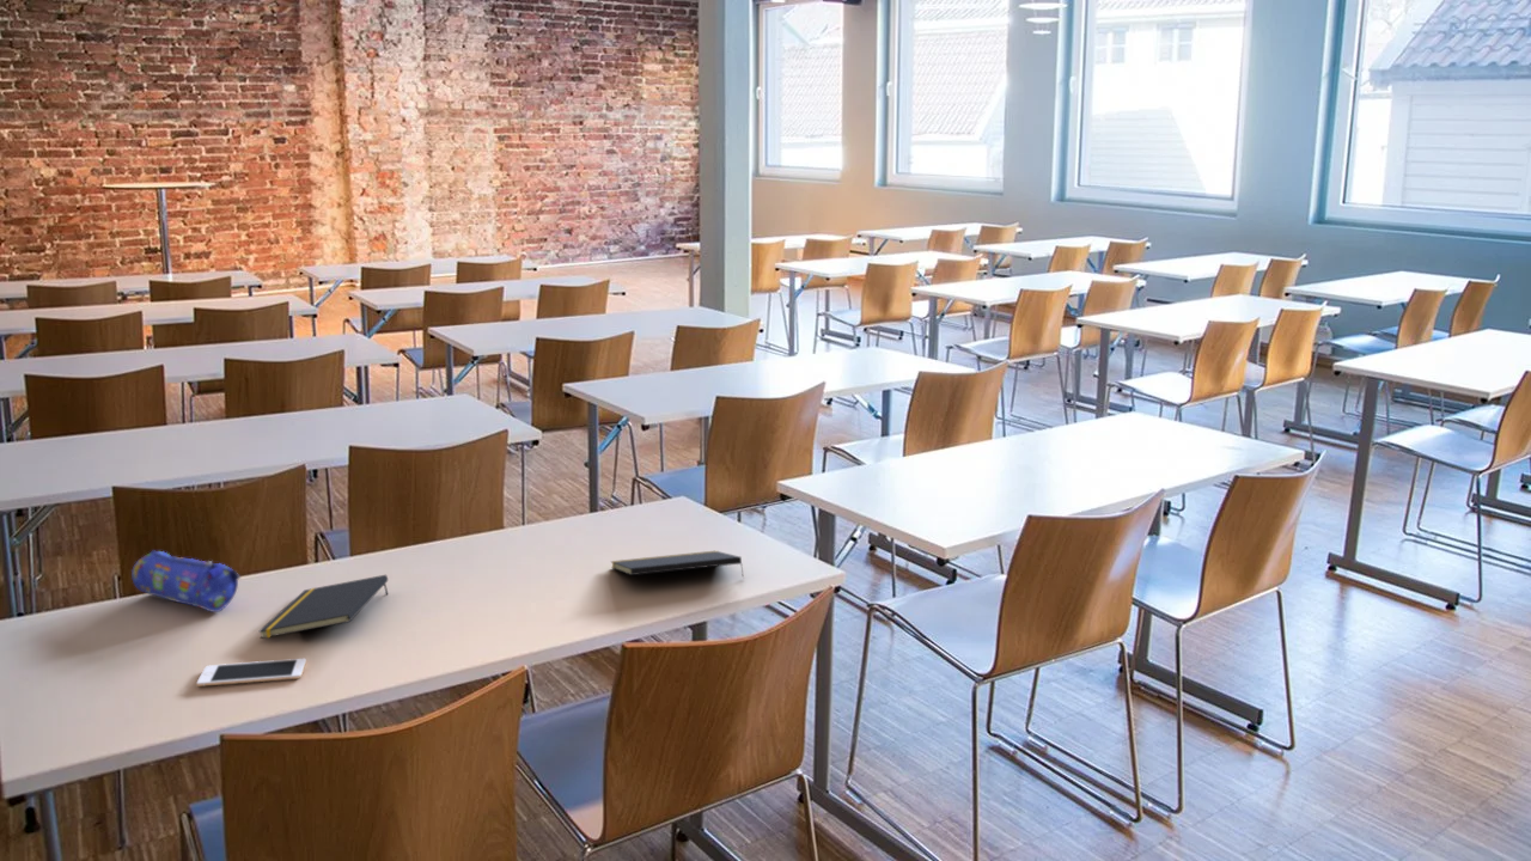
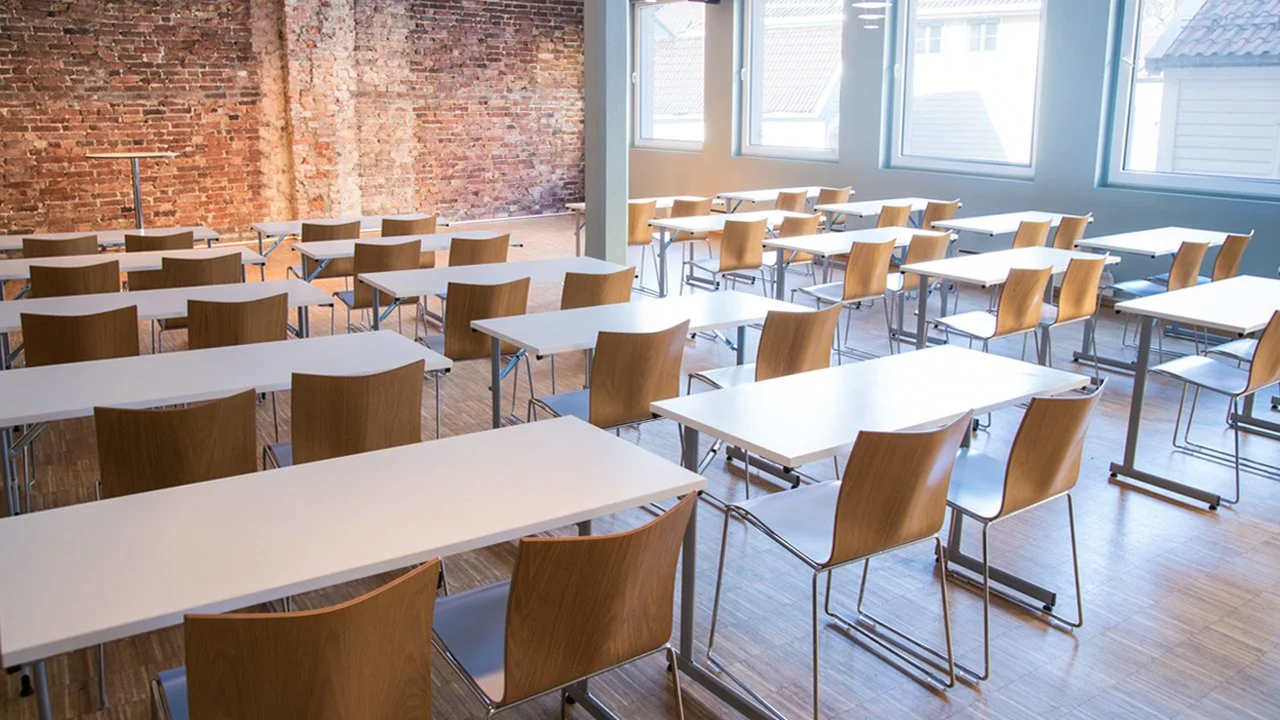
- pencil case (184, 579)
- notepad (675, 562)
- notepad (325, 605)
- cell phone (252, 672)
